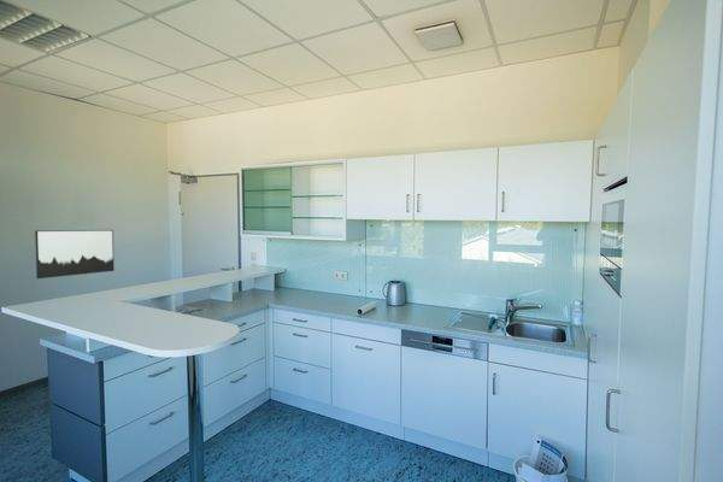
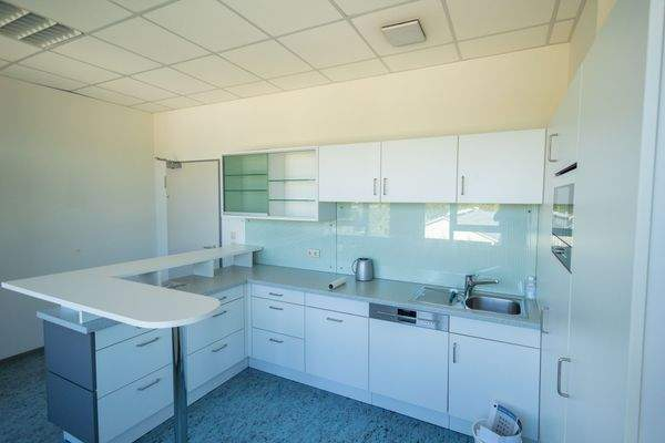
- wall art (77, 252)
